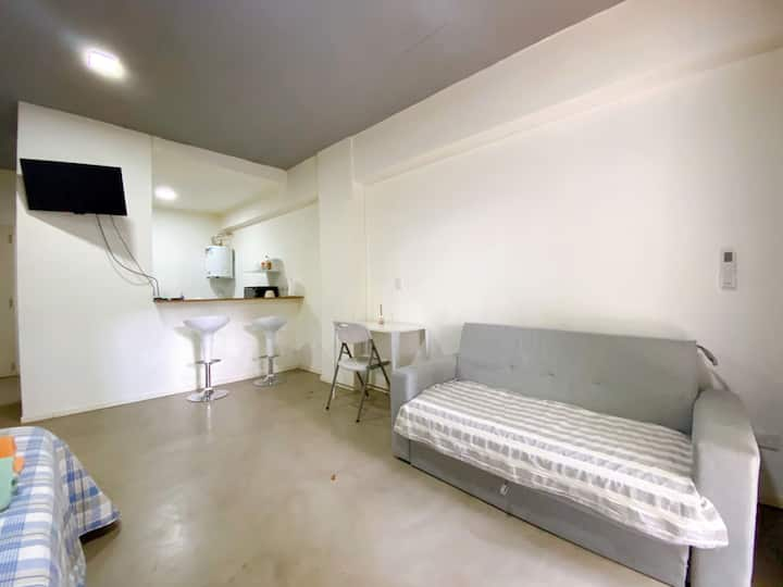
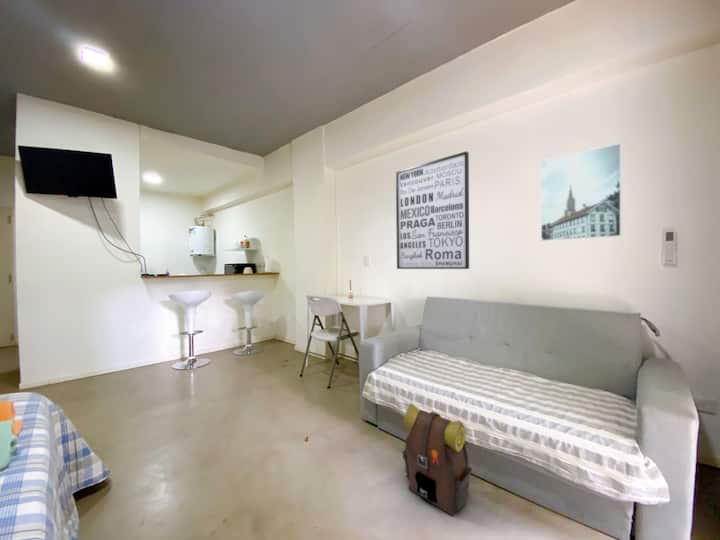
+ wall art (429, 216)
+ backpack (441, 448)
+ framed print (578, 196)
